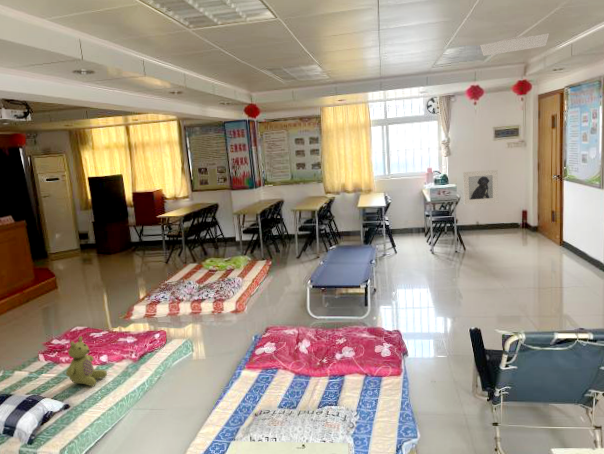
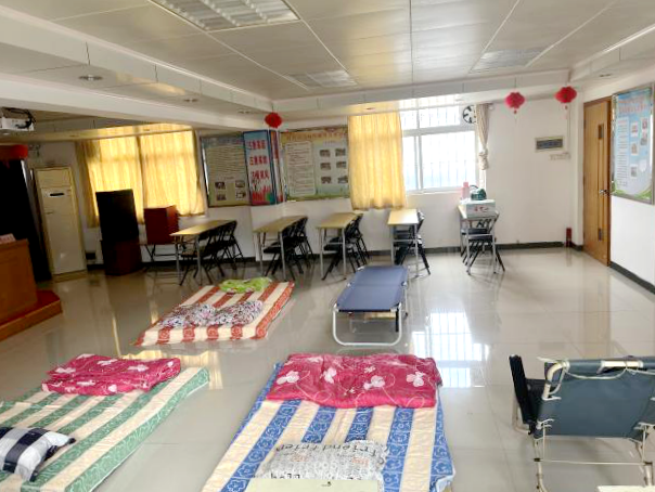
- stuffed bear (85, 360)
- ceiling vent (513, 42)
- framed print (480, 187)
